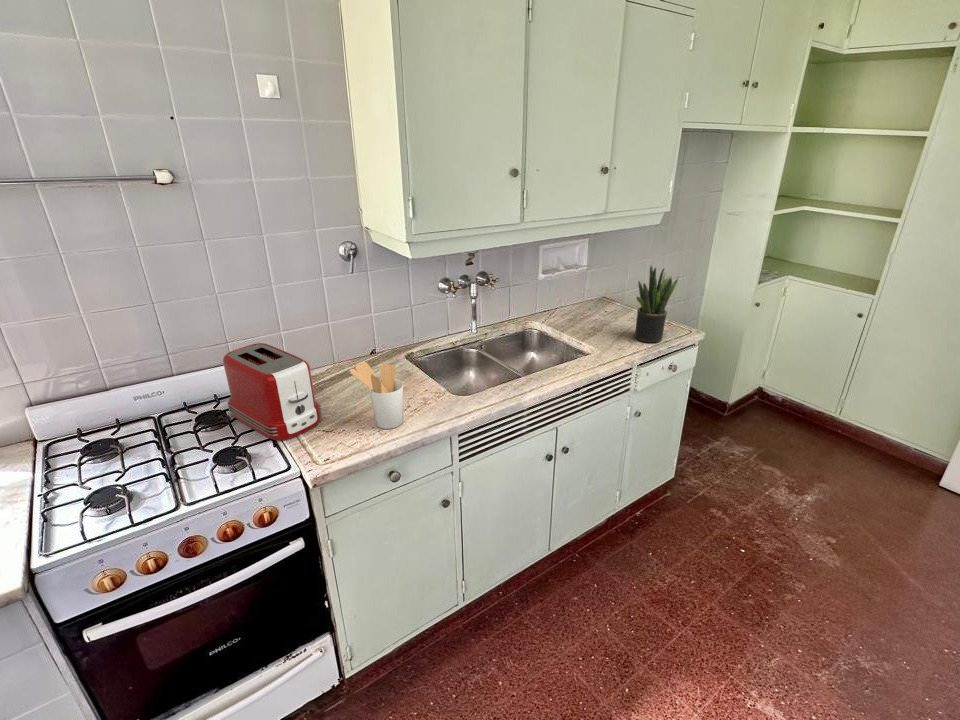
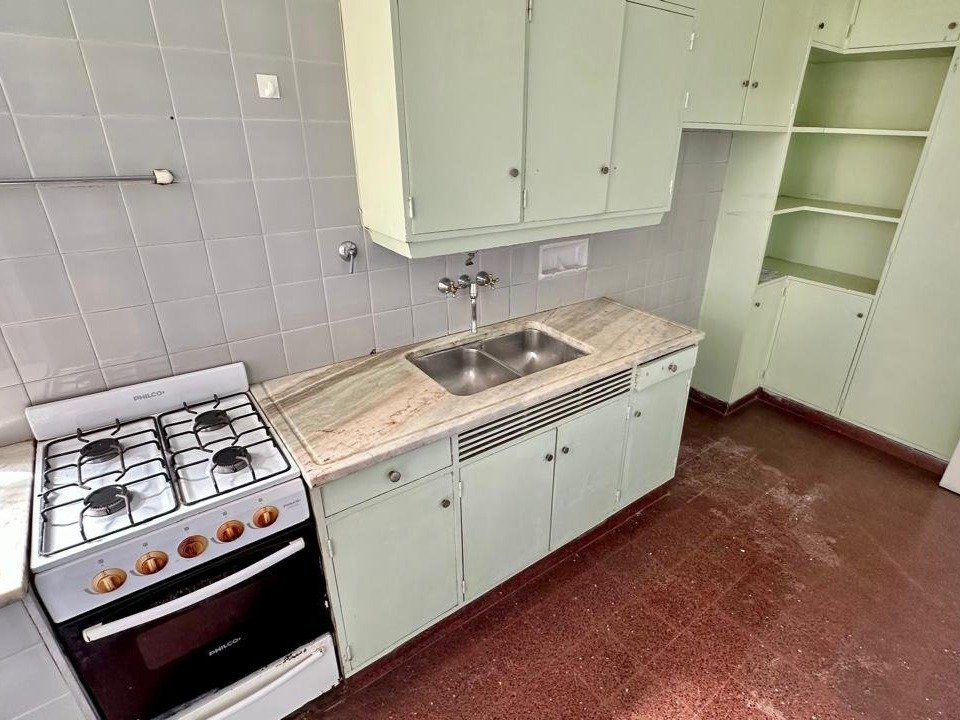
- potted plant (655, 302)
- toaster (270, 387)
- utensil holder (378, 393)
